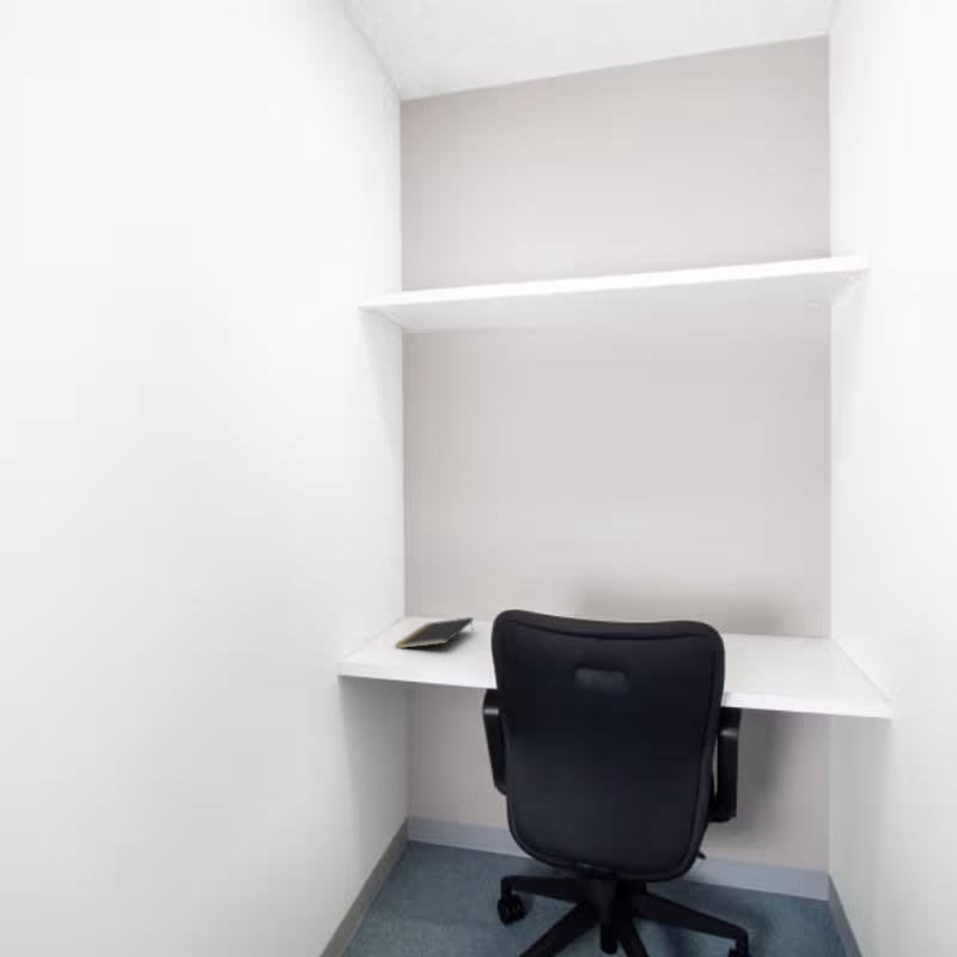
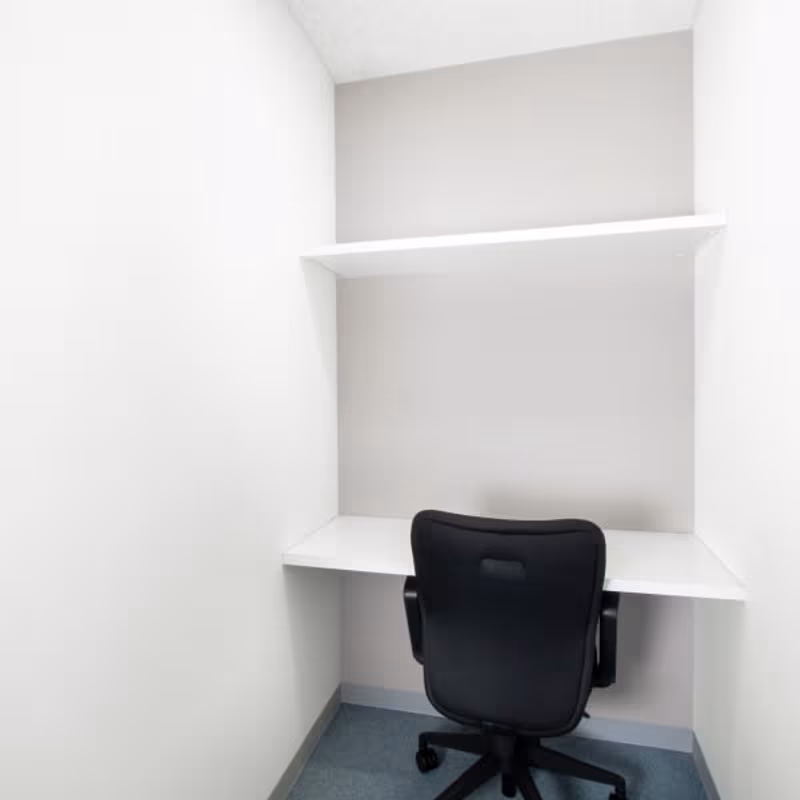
- notepad (435, 632)
